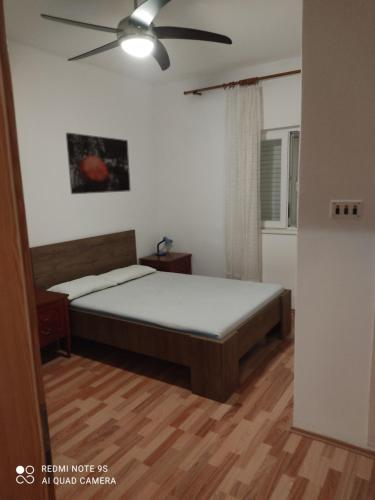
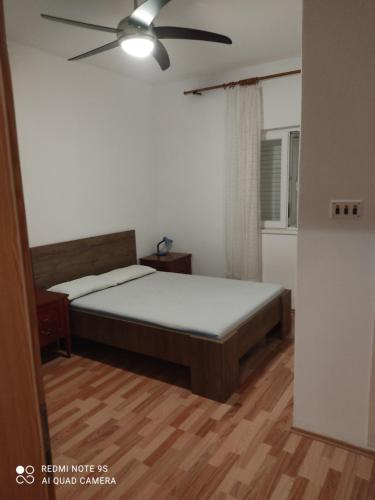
- wall art (101, 165)
